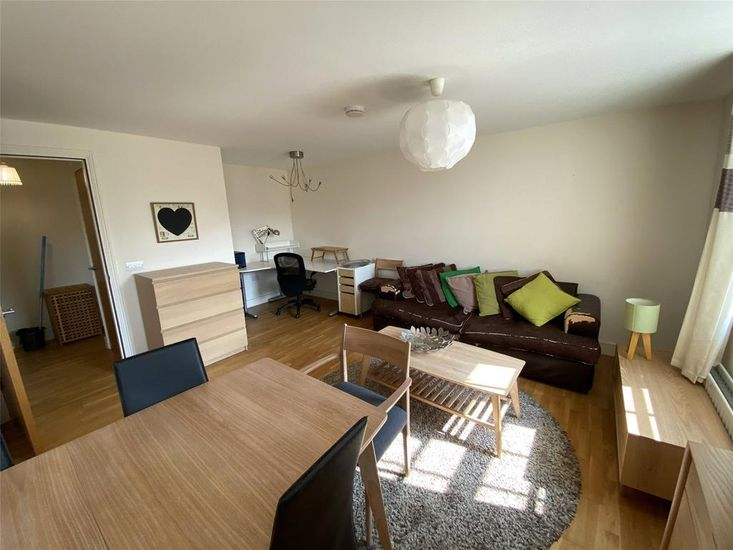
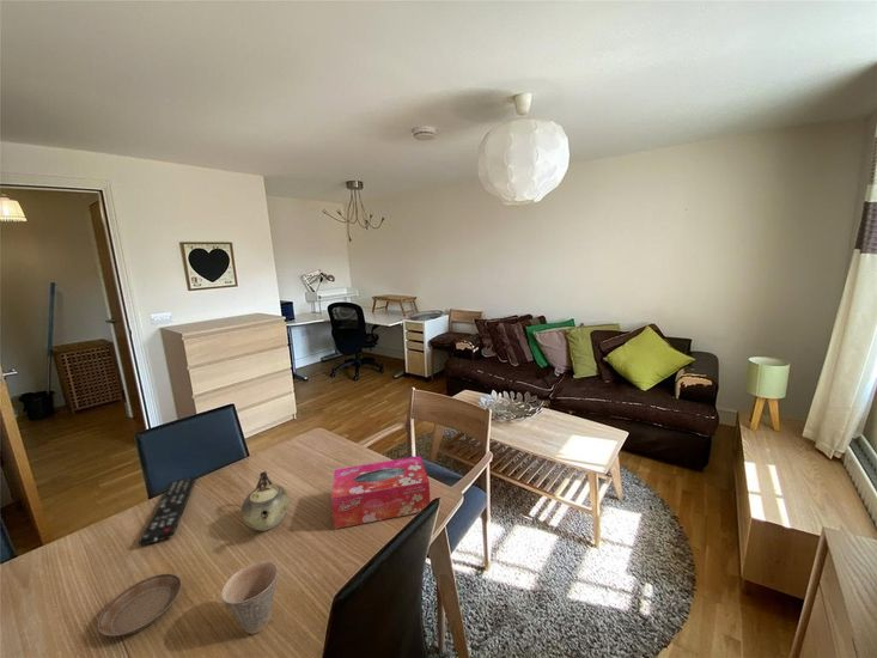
+ cup (252, 601)
+ remote control (171, 505)
+ tissue box (380, 489)
+ teapot (266, 504)
+ saucer (142, 605)
